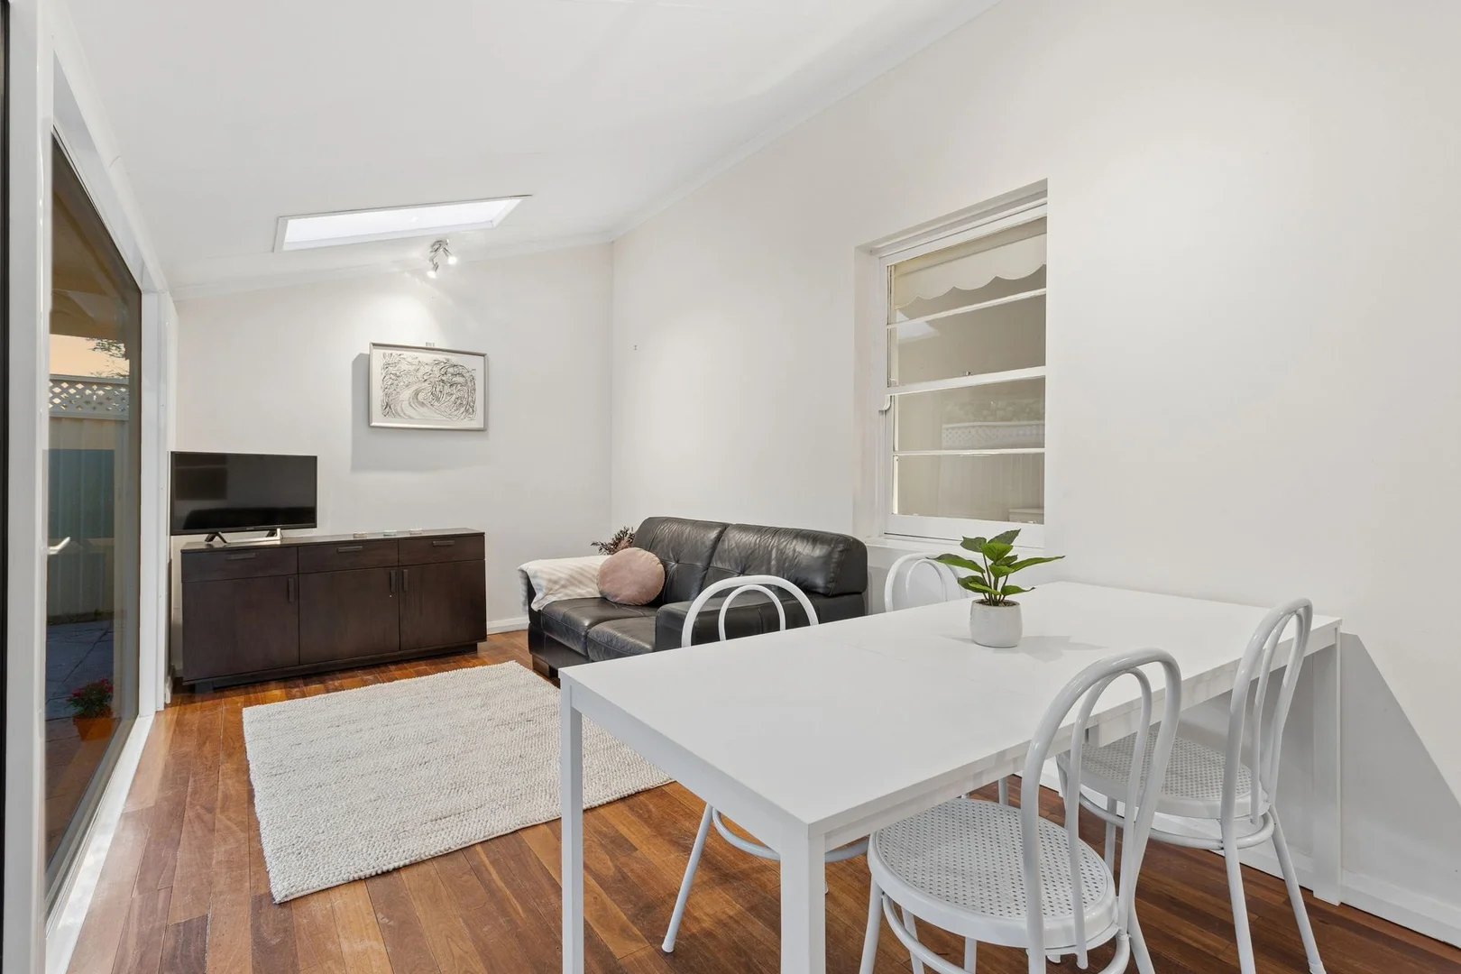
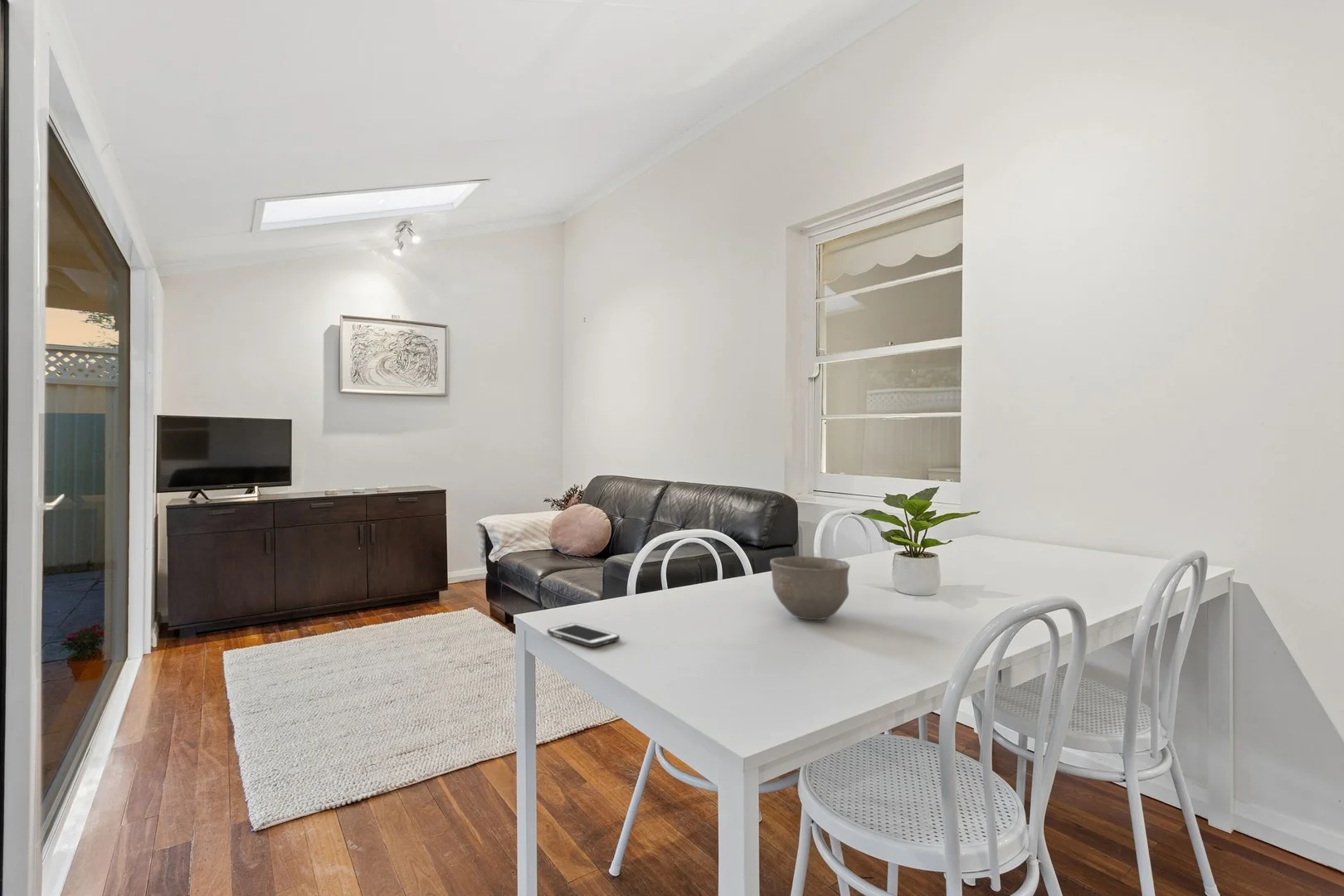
+ cell phone (582, 635)
+ bowl (810, 589)
